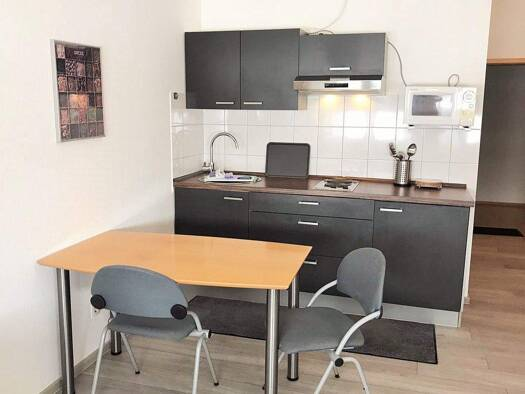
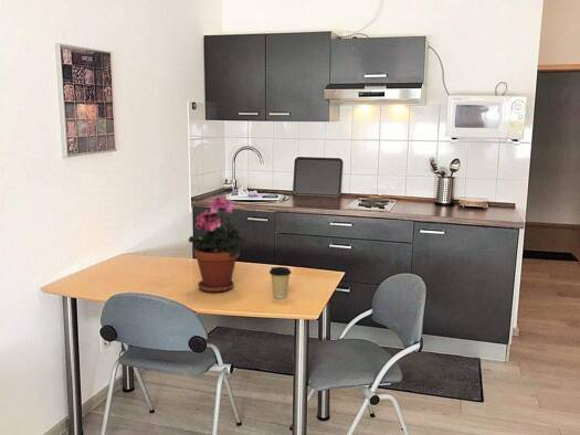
+ coffee cup (280, 282)
+ potted plant (217, 242)
